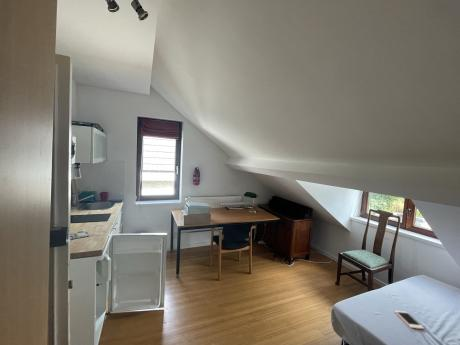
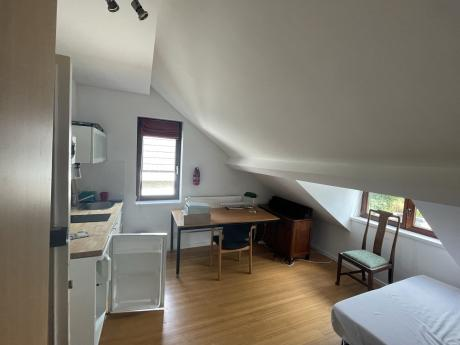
- cell phone (408, 319)
